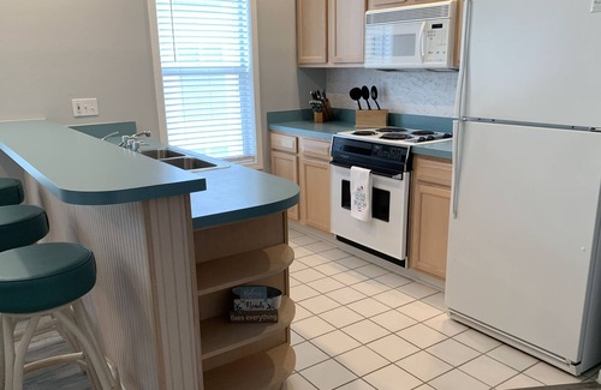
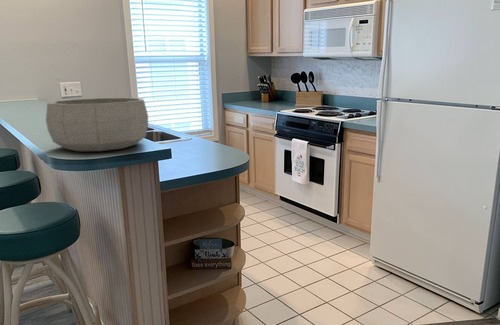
+ decorative bowl (100, 123)
